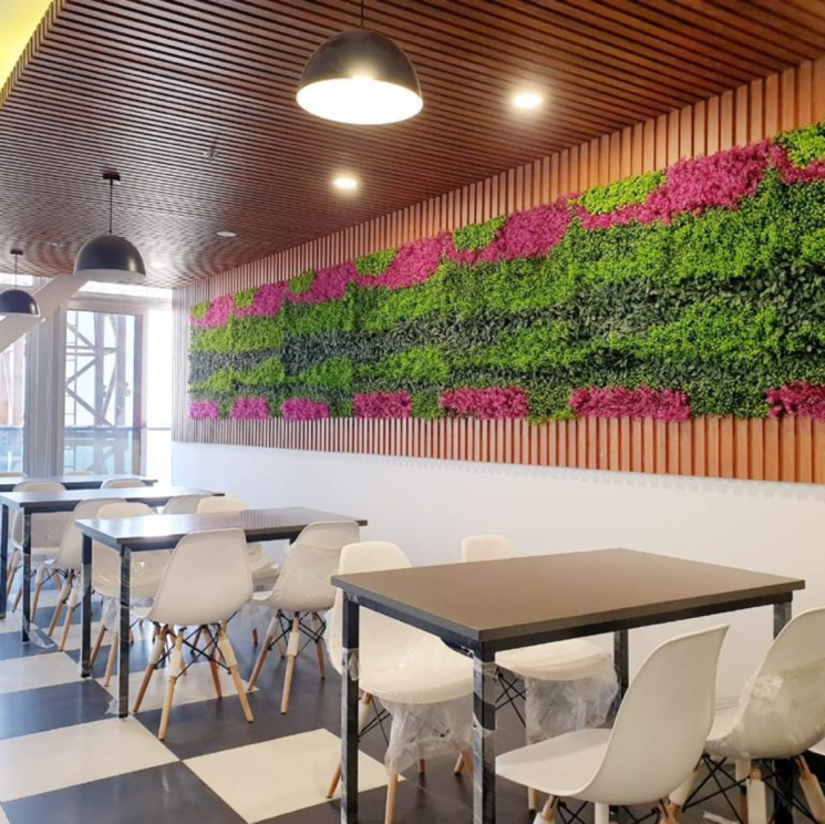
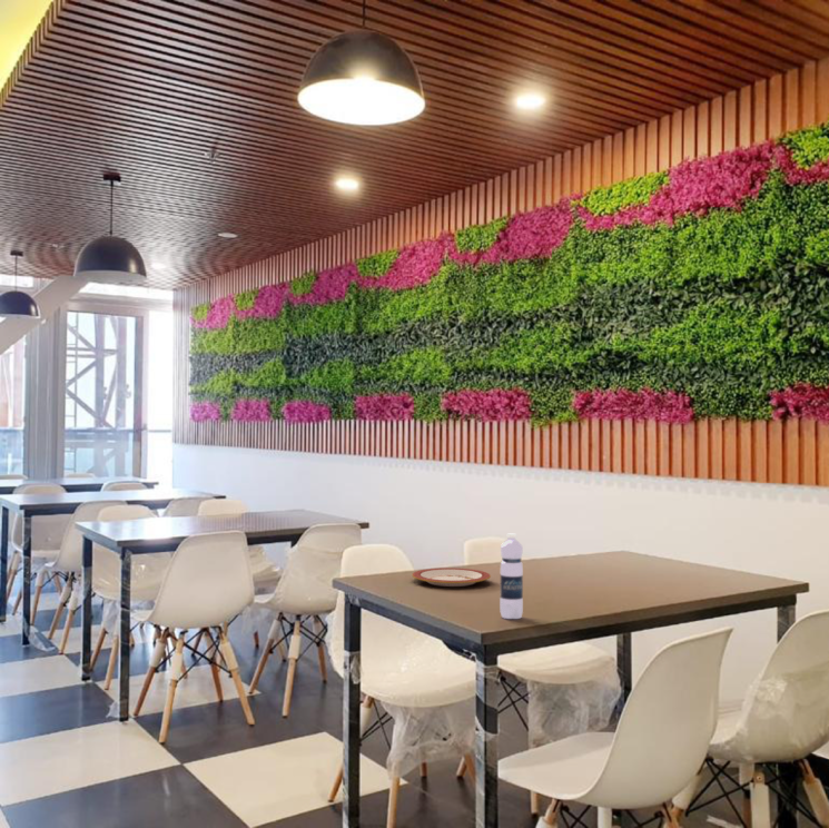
+ water bottle (511, 575)
+ plate (451, 578)
